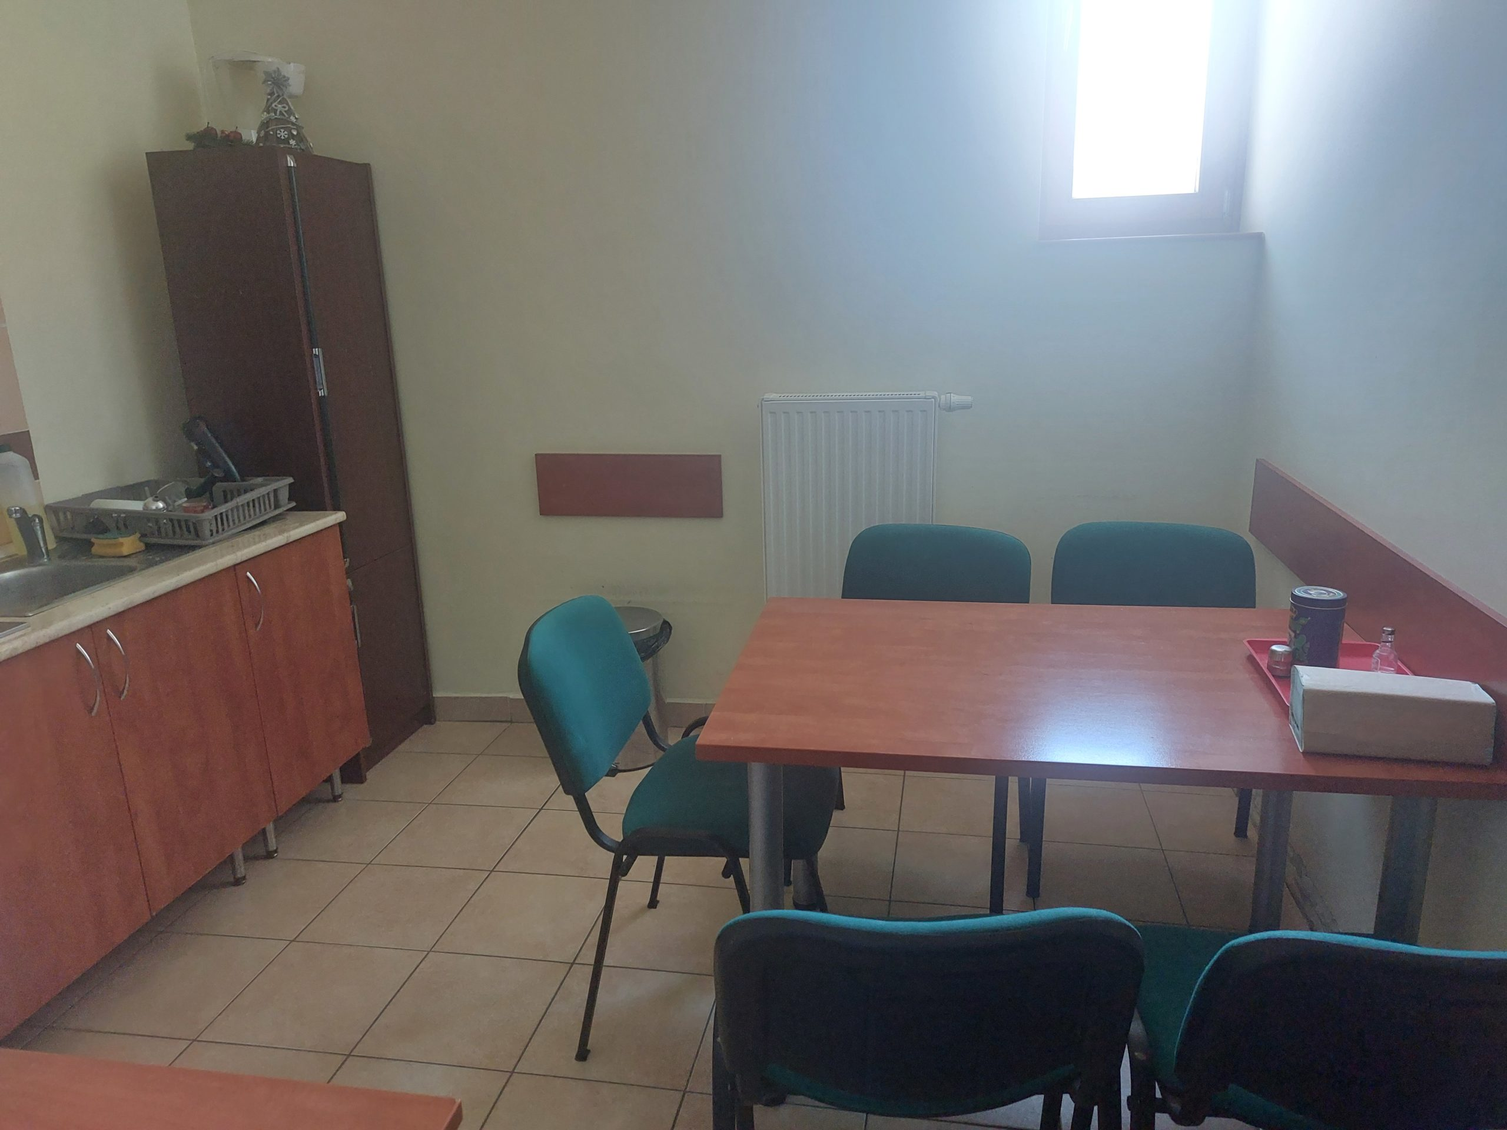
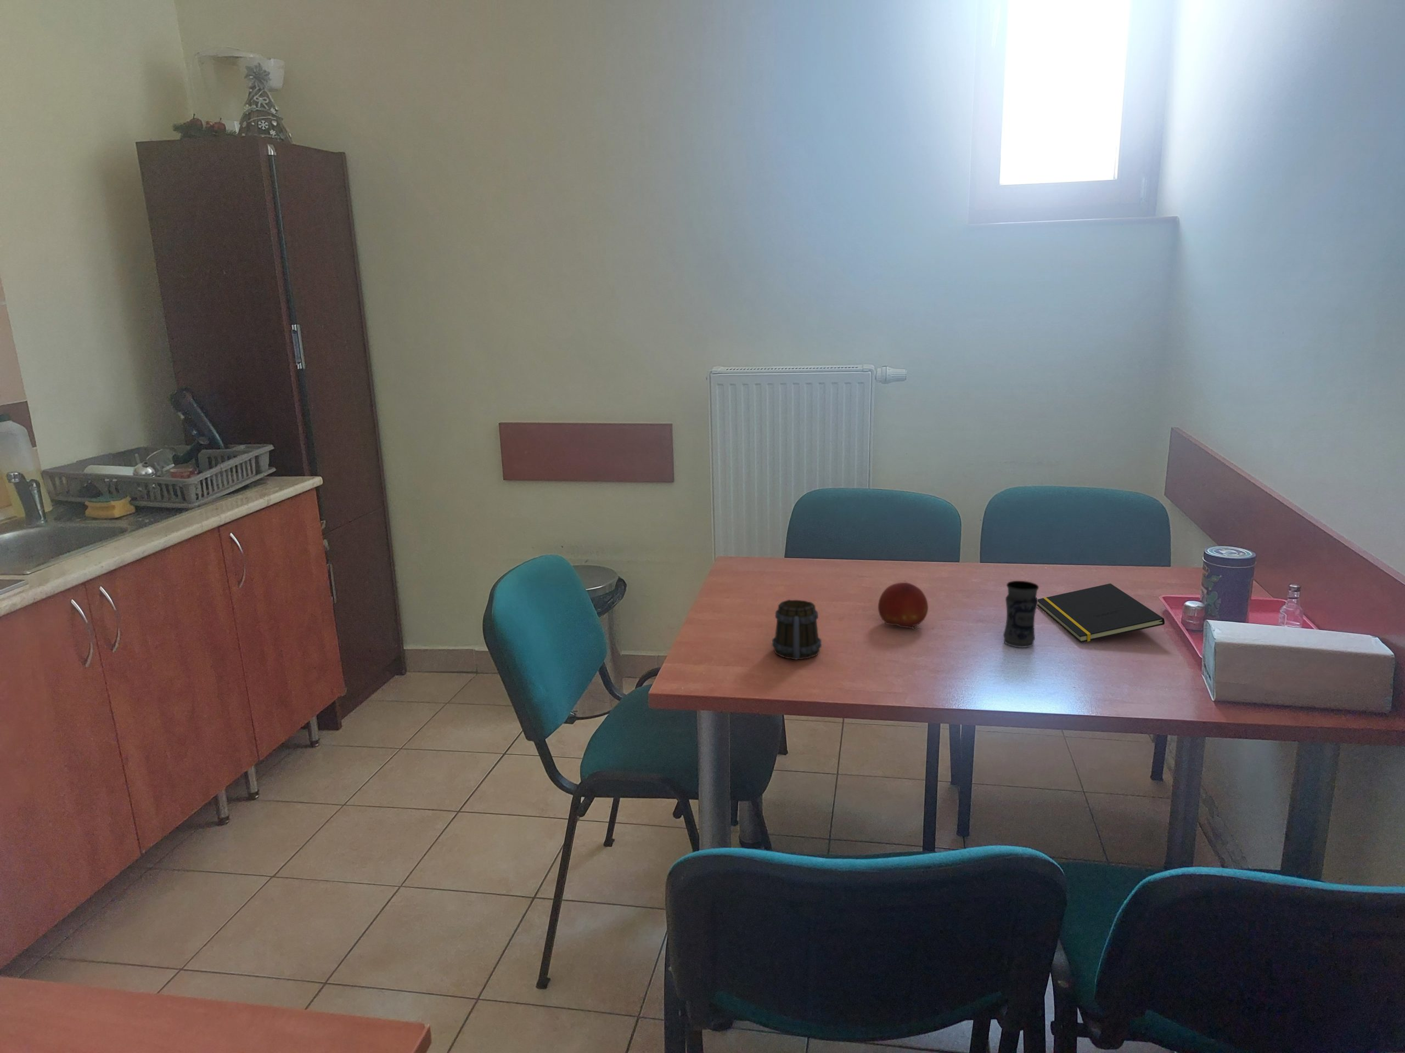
+ jar (1020, 614)
+ mug (797, 630)
+ fruit (903, 604)
+ notepad (1096, 611)
